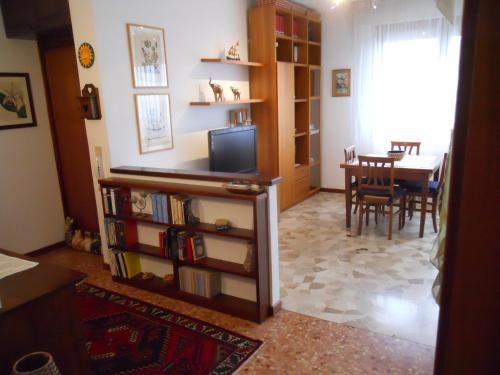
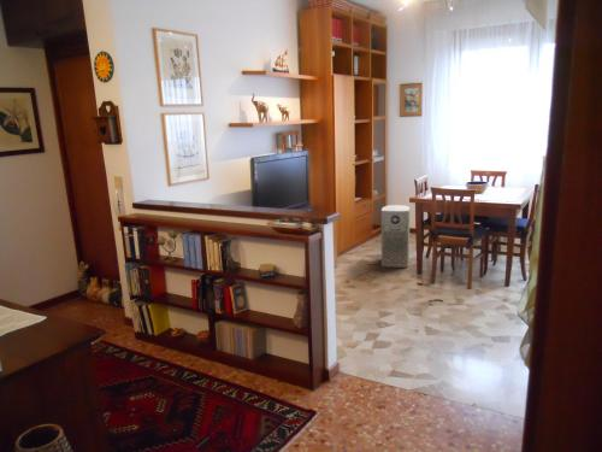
+ air purifier (395, 235)
